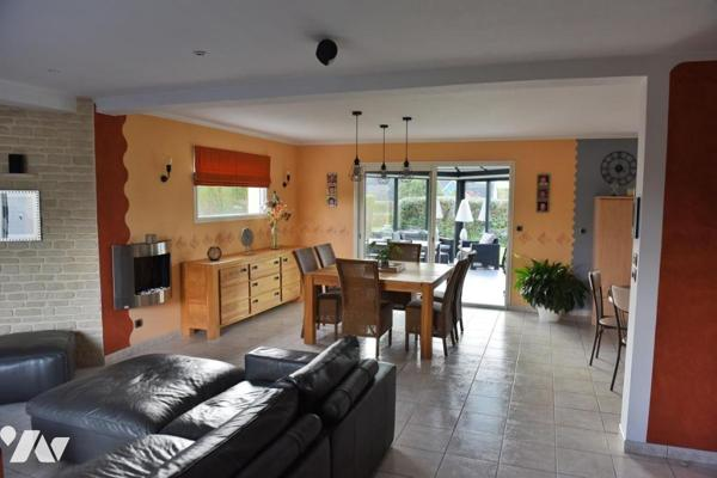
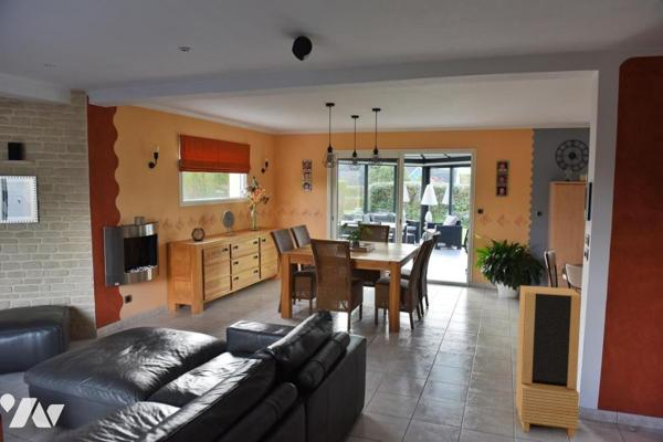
+ storage cabinet (547, 358)
